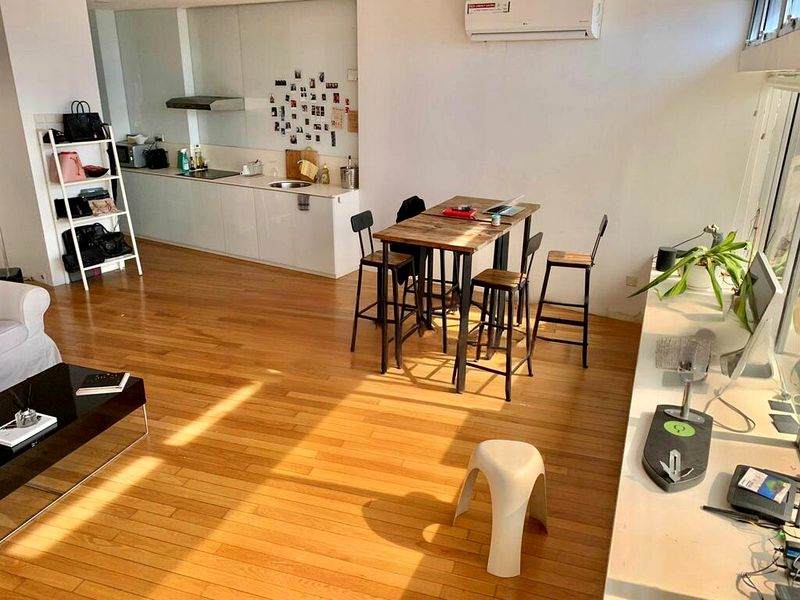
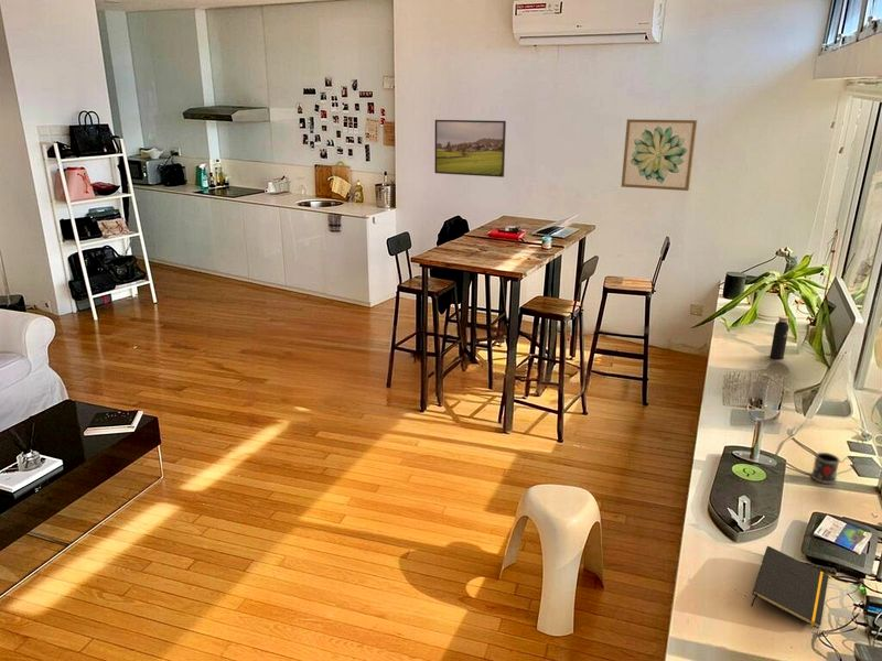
+ wall art (657, 154)
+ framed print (469, 148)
+ notepad (790, 584)
+ mug (831, 467)
+ water bottle (781, 334)
